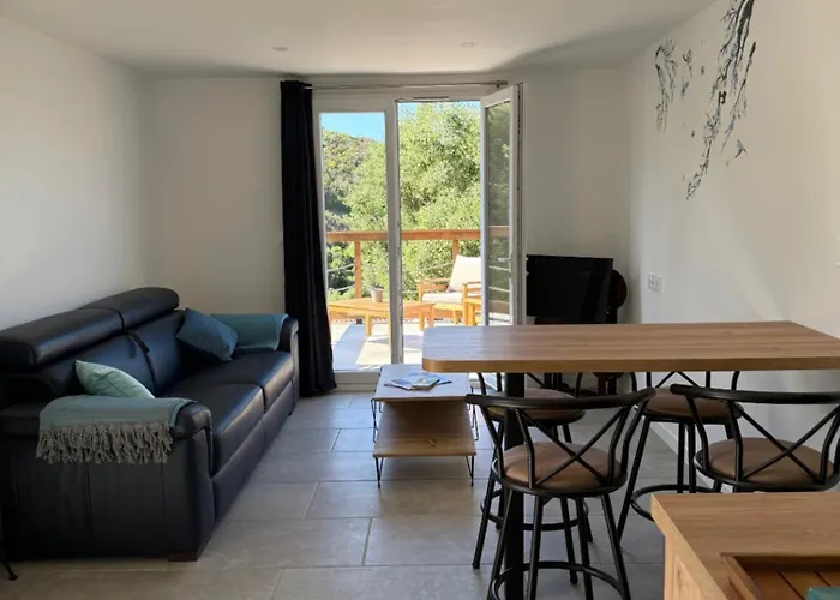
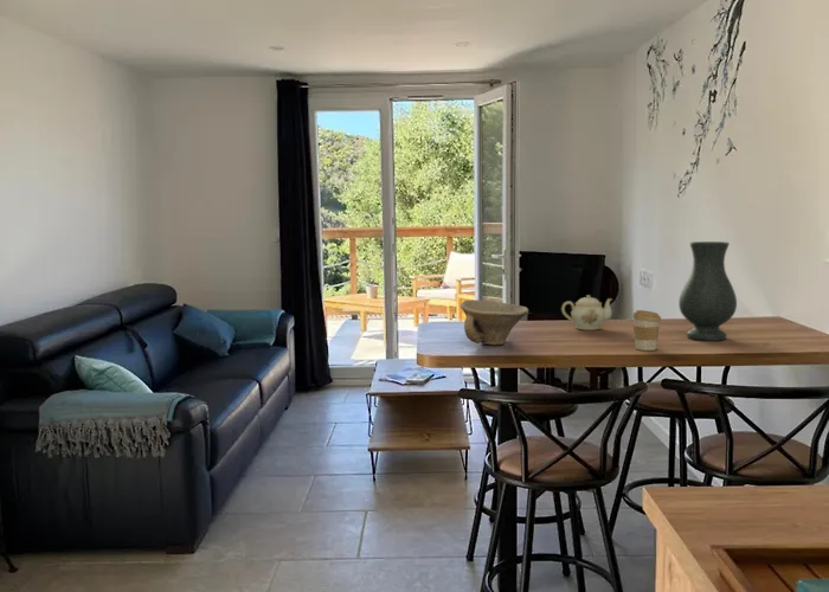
+ bowl (494, 322)
+ coffee cup (645, 329)
+ vase (707, 290)
+ teapot (586, 311)
